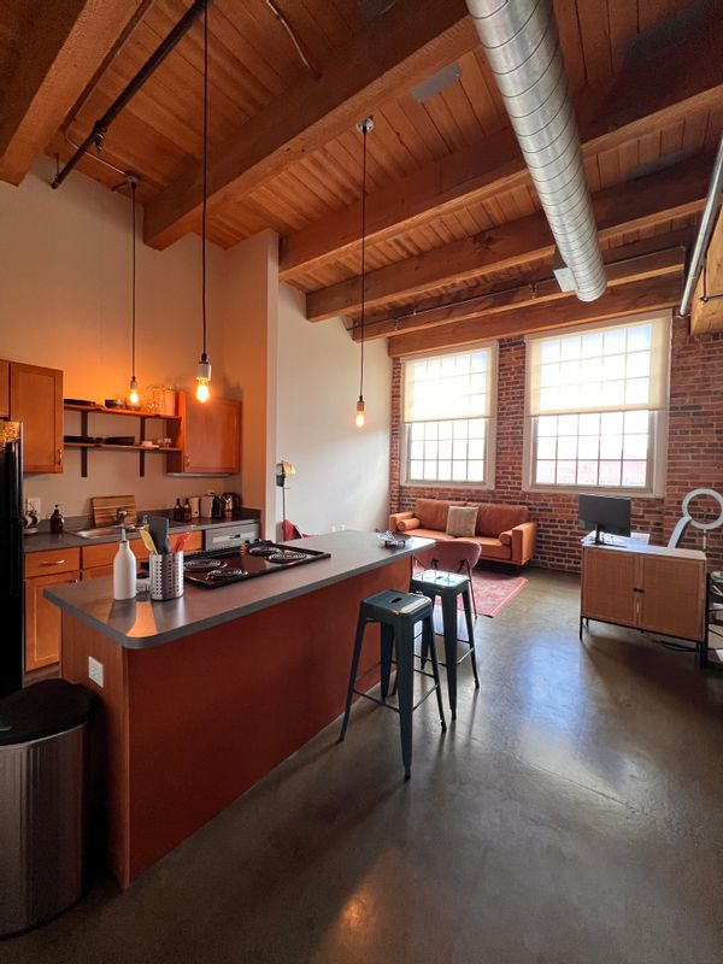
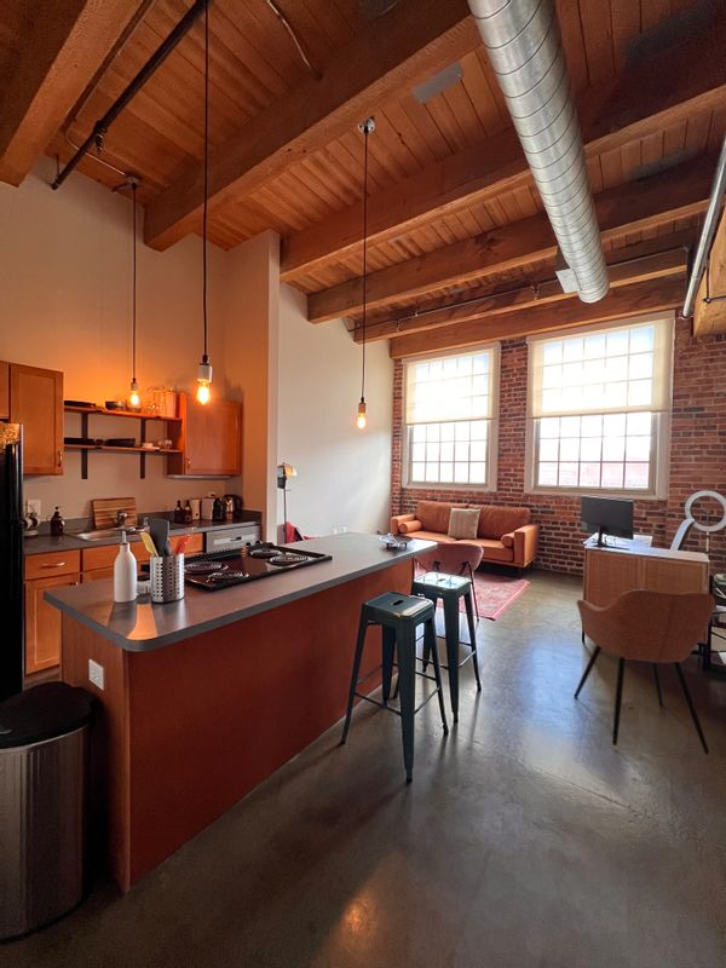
+ armchair (640, 651)
